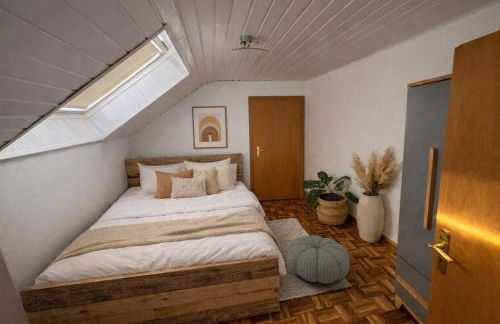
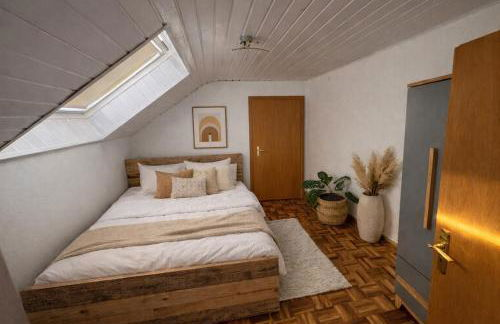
- pouf (316, 256)
